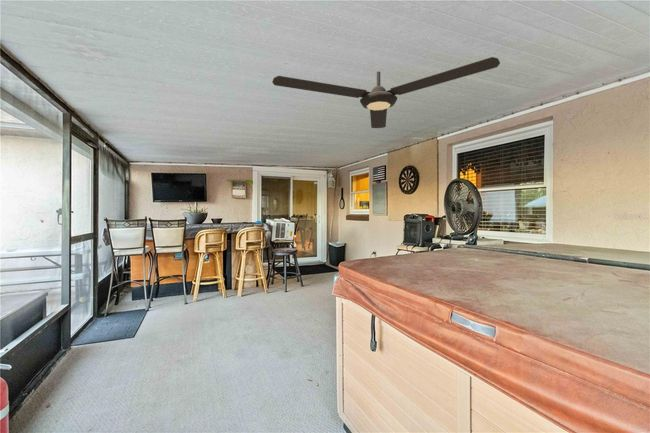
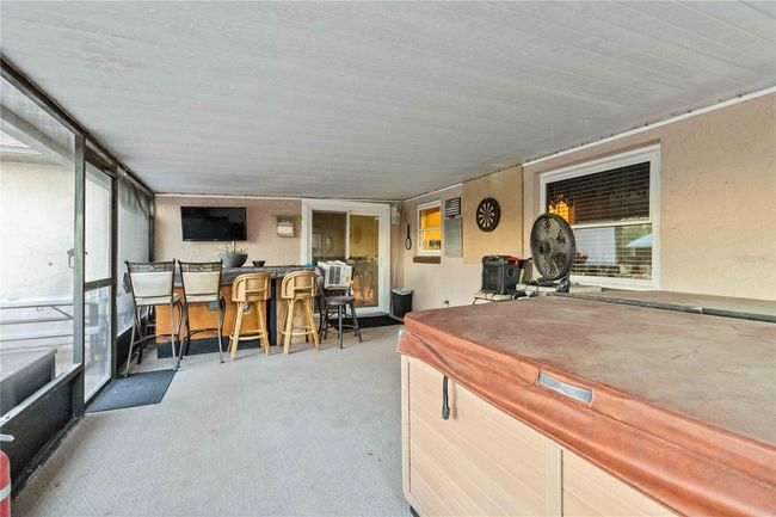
- ceiling fan (378, 98)
